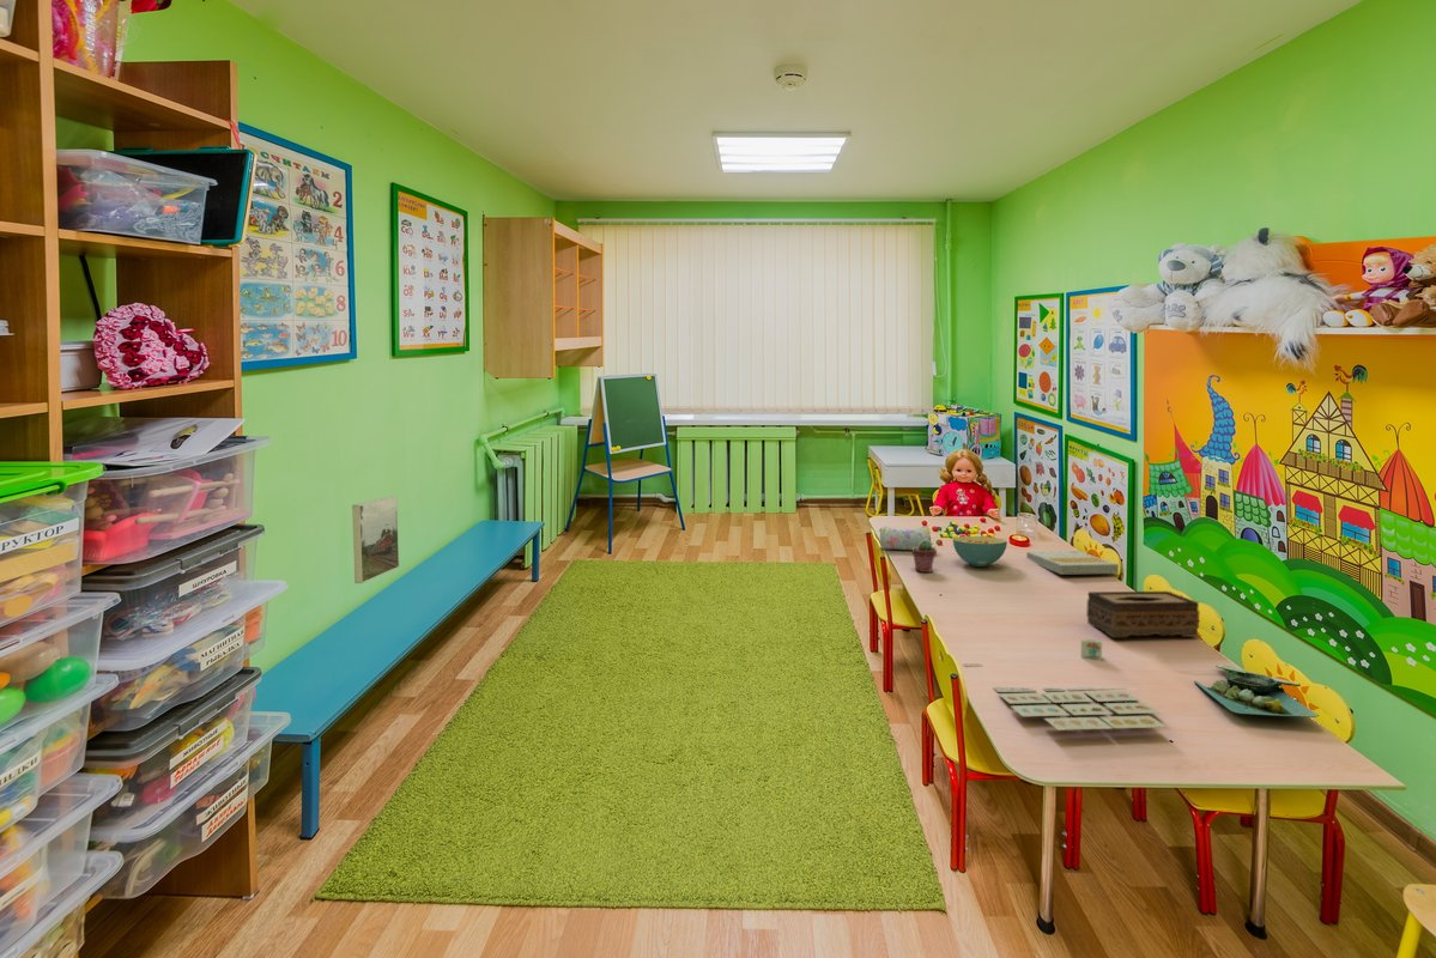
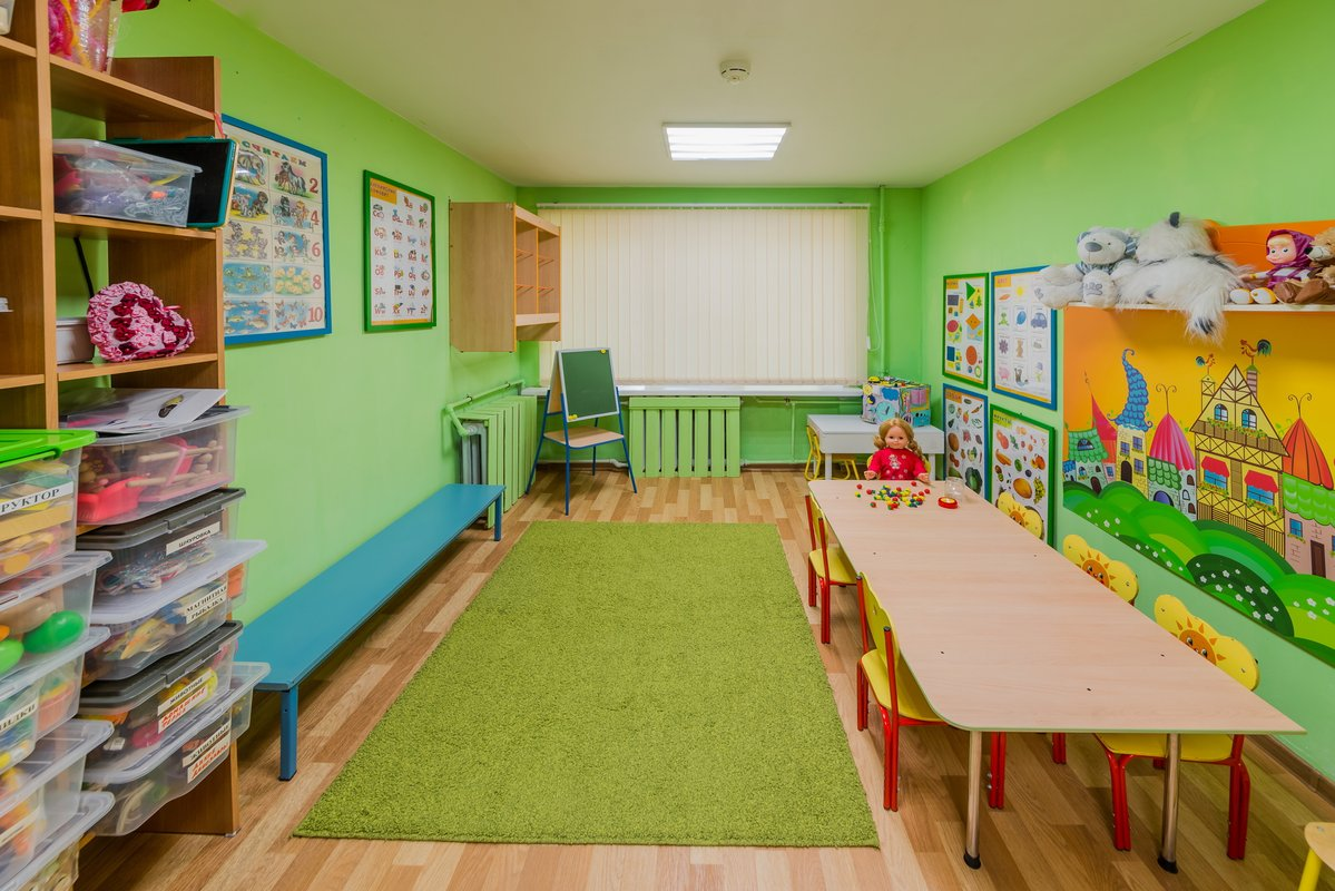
- platter (1250, 690)
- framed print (376, 538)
- tissue box (1140, 613)
- pencil case (904, 538)
- potted succulent (923, 554)
- book (1070, 562)
- cereal bowl (978, 552)
- board game (1068, 689)
